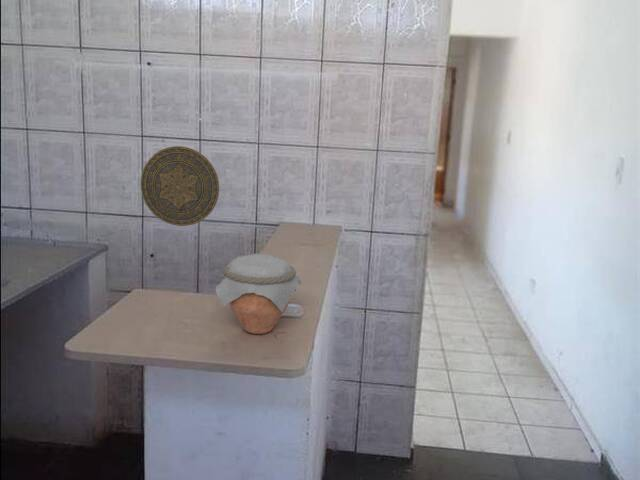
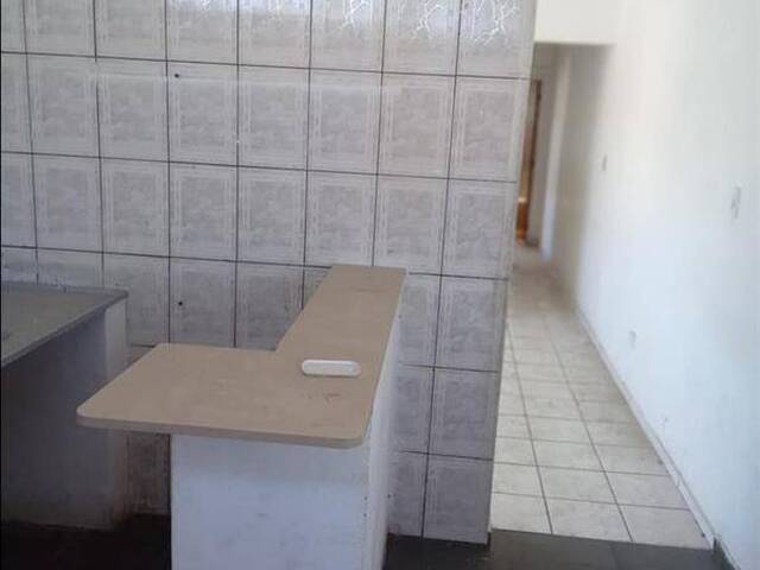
- jar (259, 294)
- decorative plate (178, 187)
